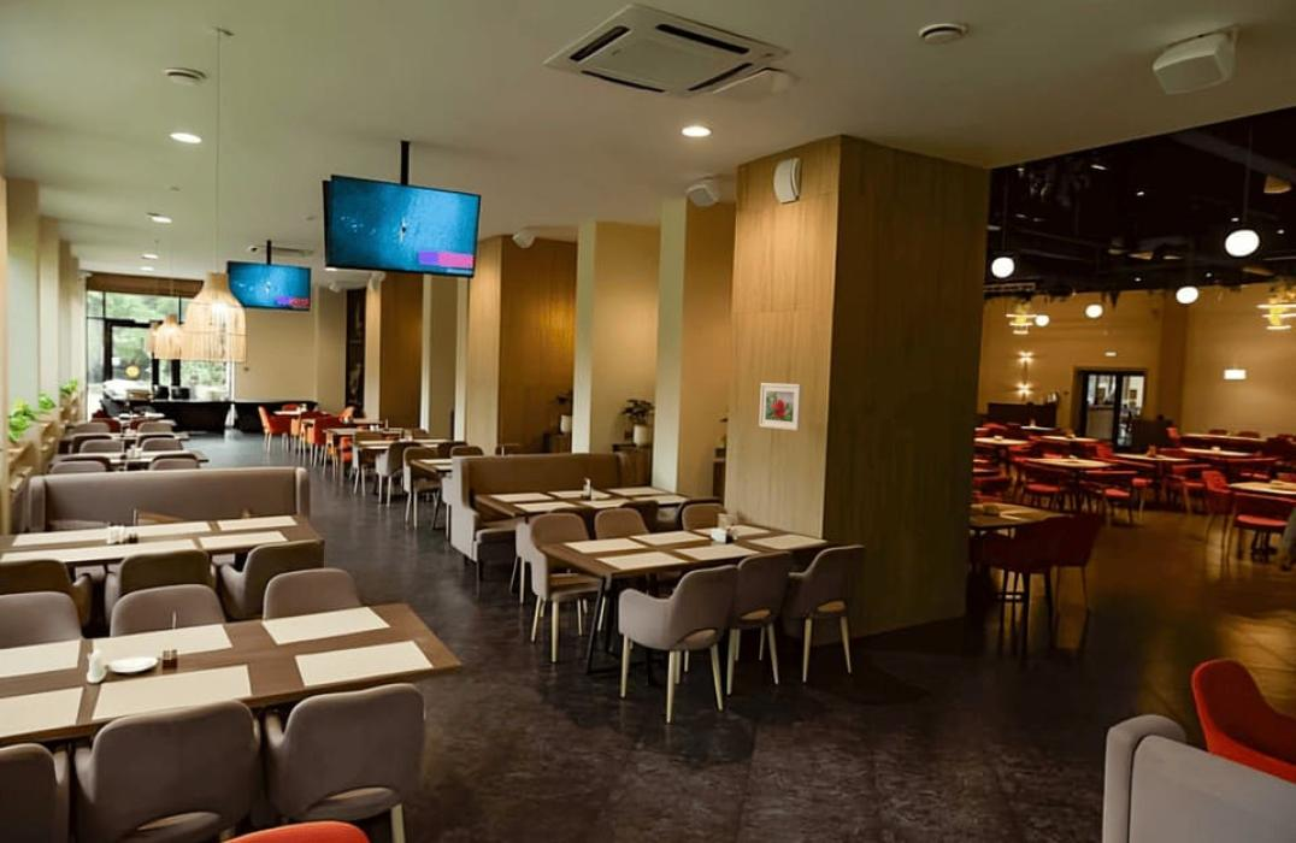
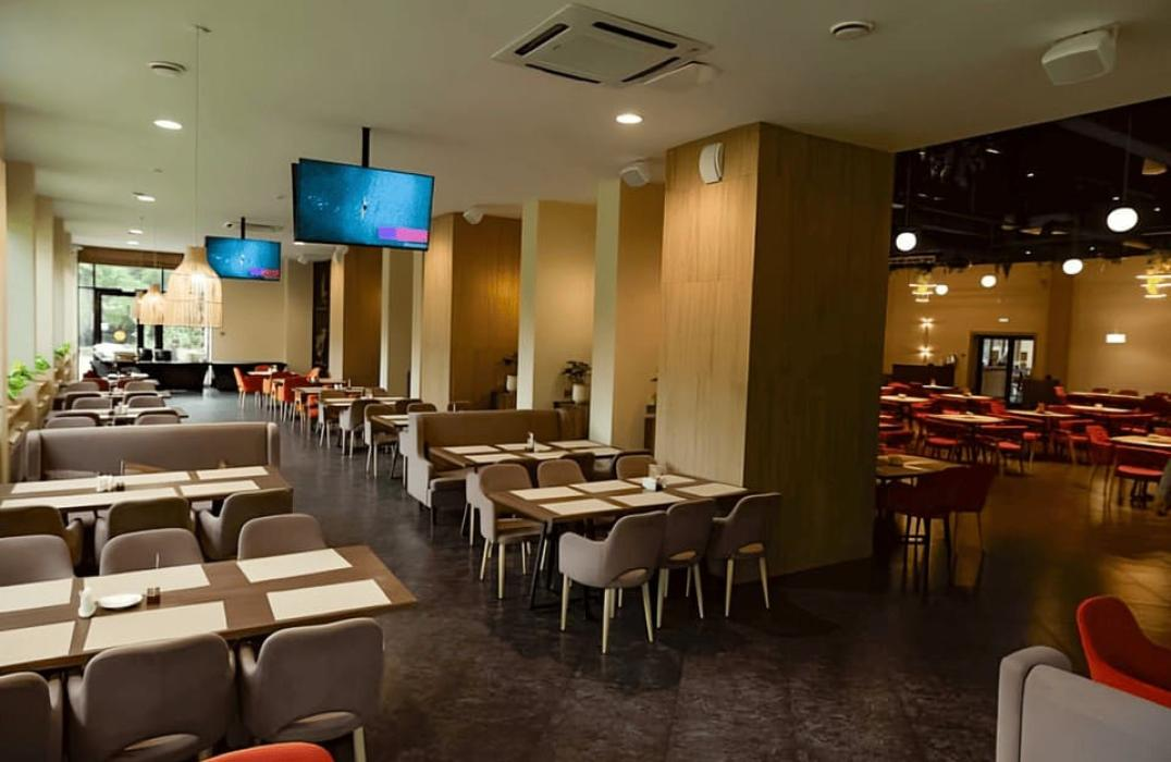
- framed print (779, 406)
